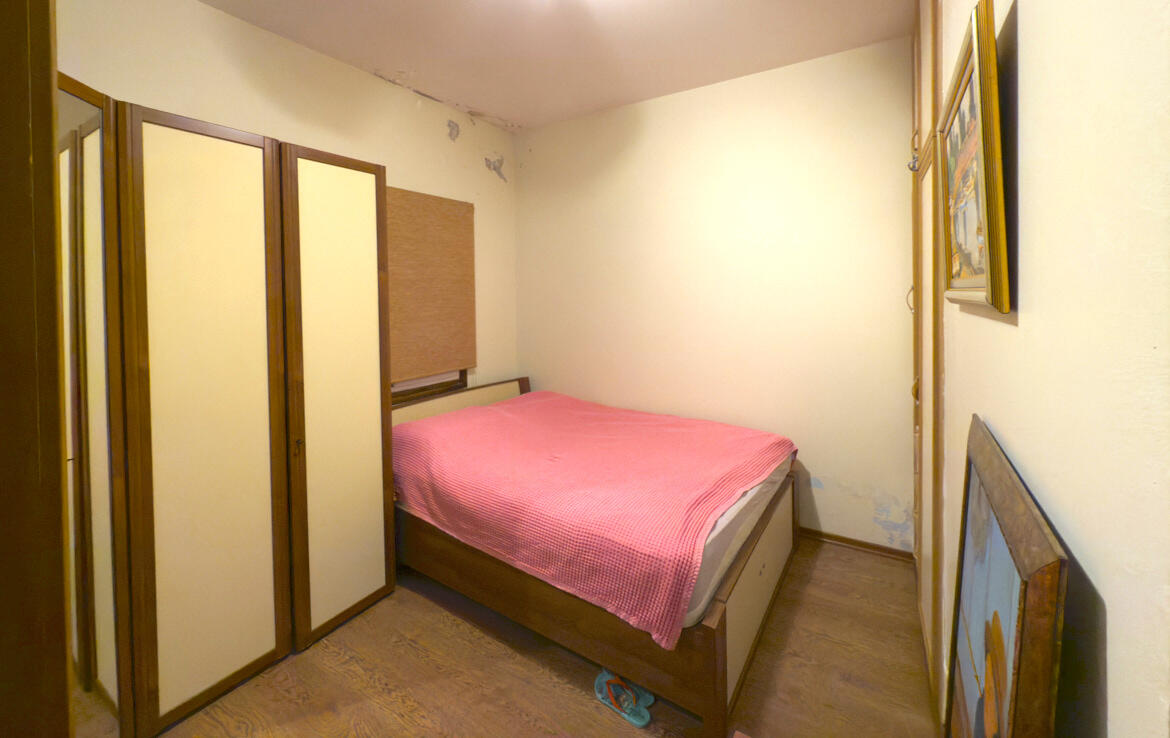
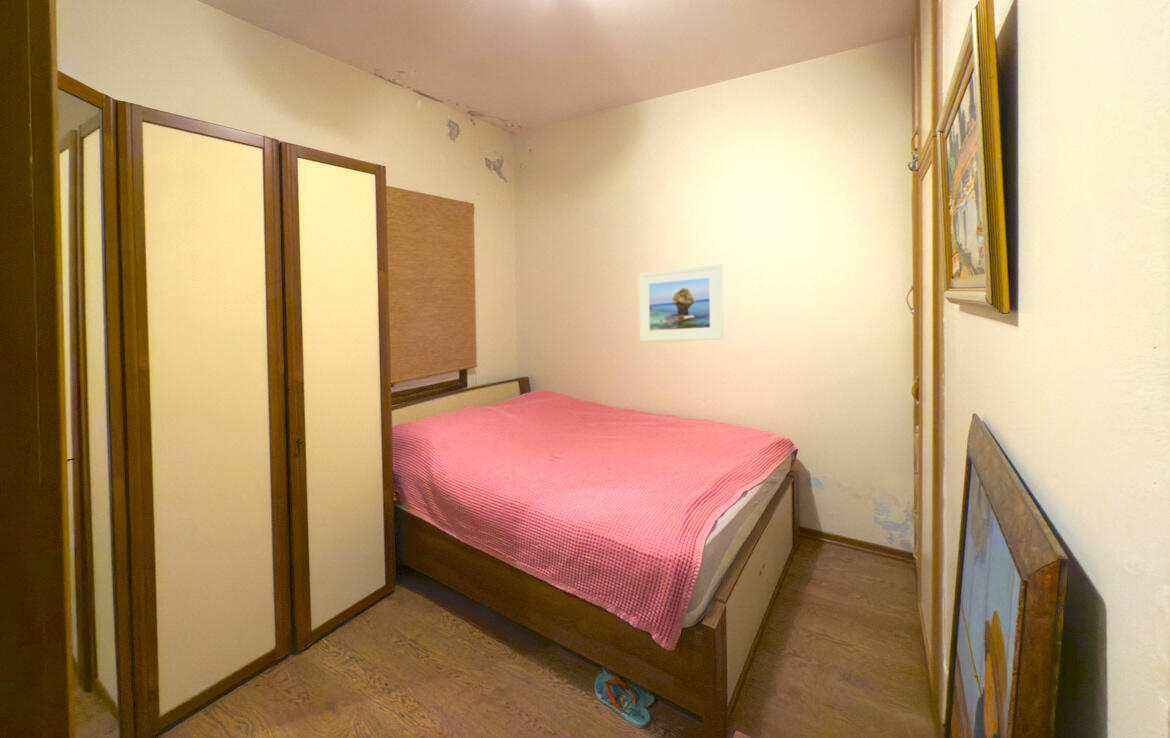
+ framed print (678, 304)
